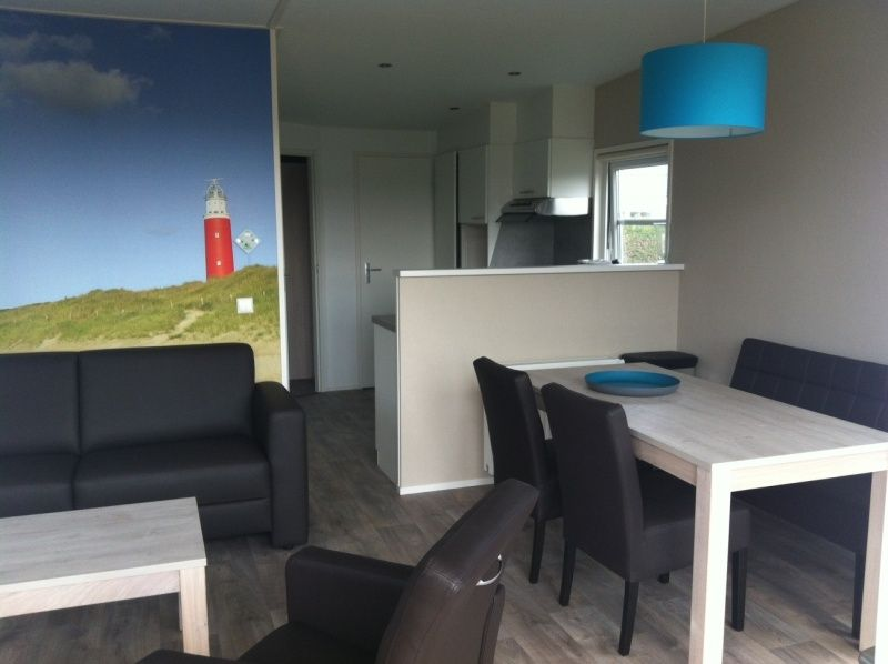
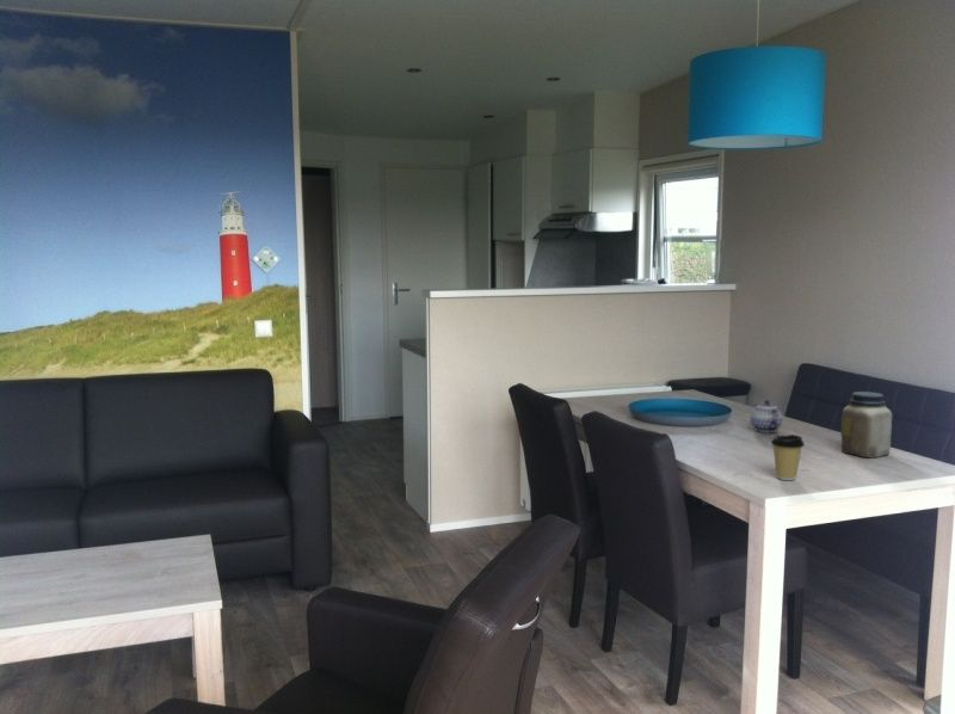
+ teapot (766, 416)
+ jar (865, 424)
+ coffee cup (787, 457)
